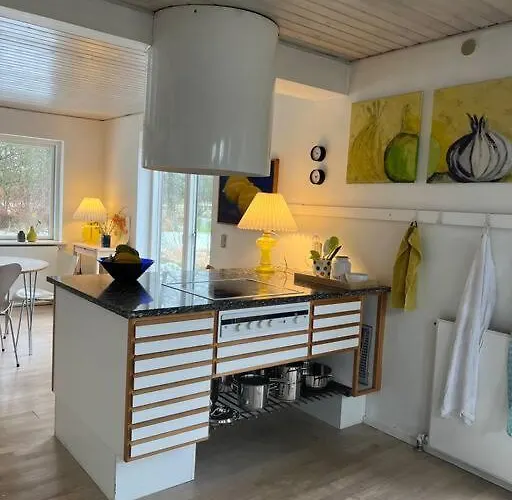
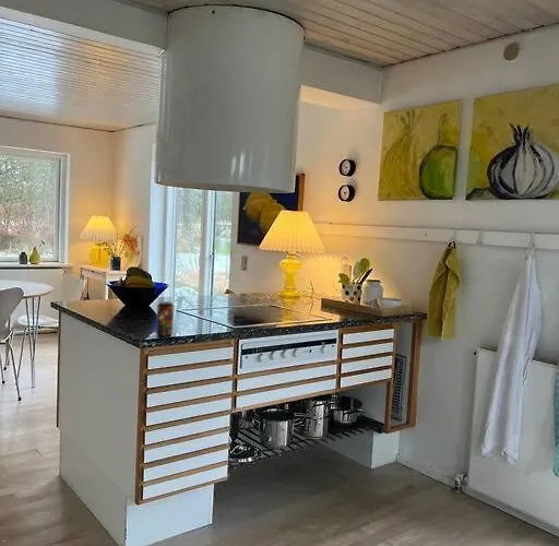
+ beverage can (165, 319)
